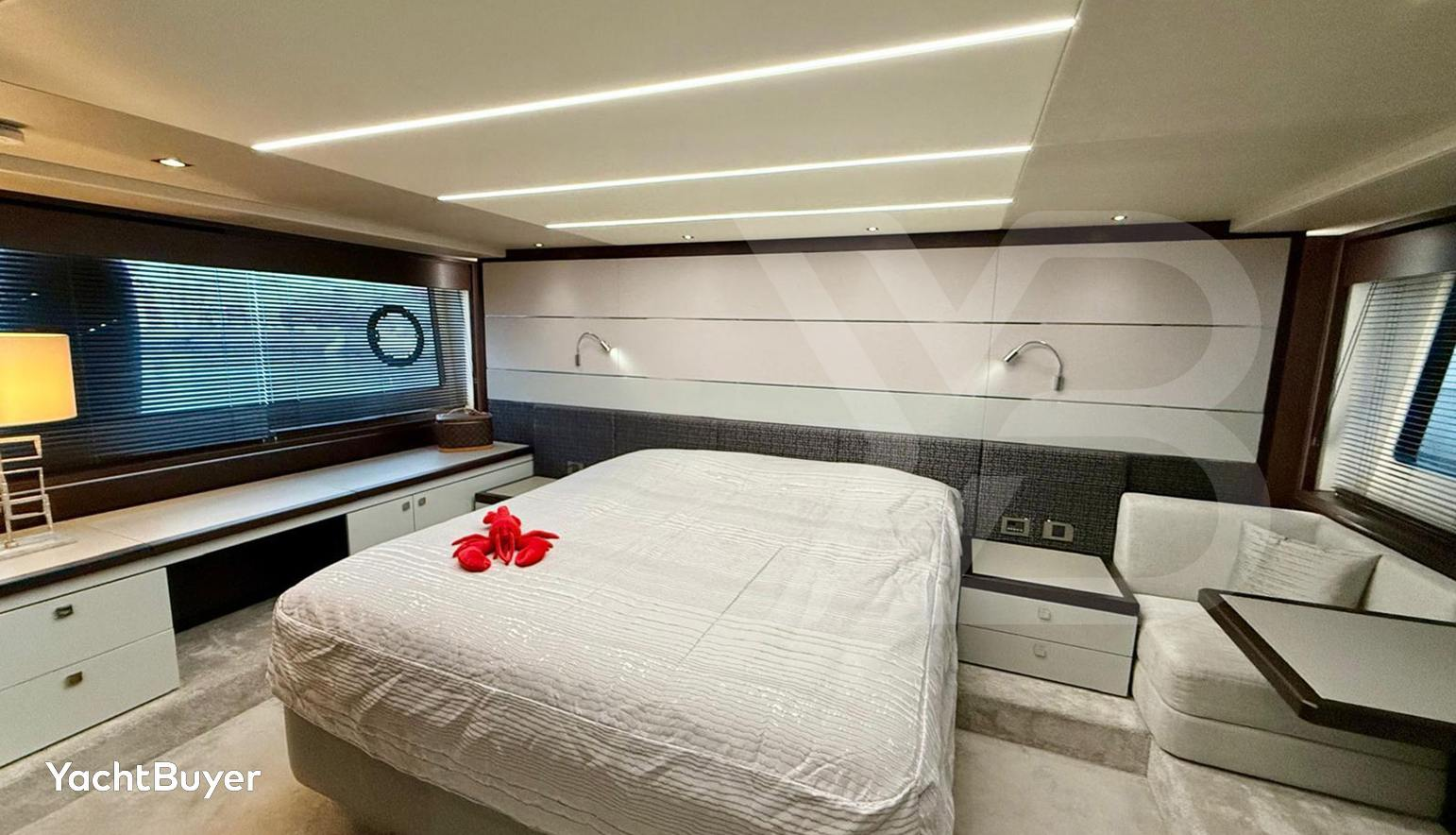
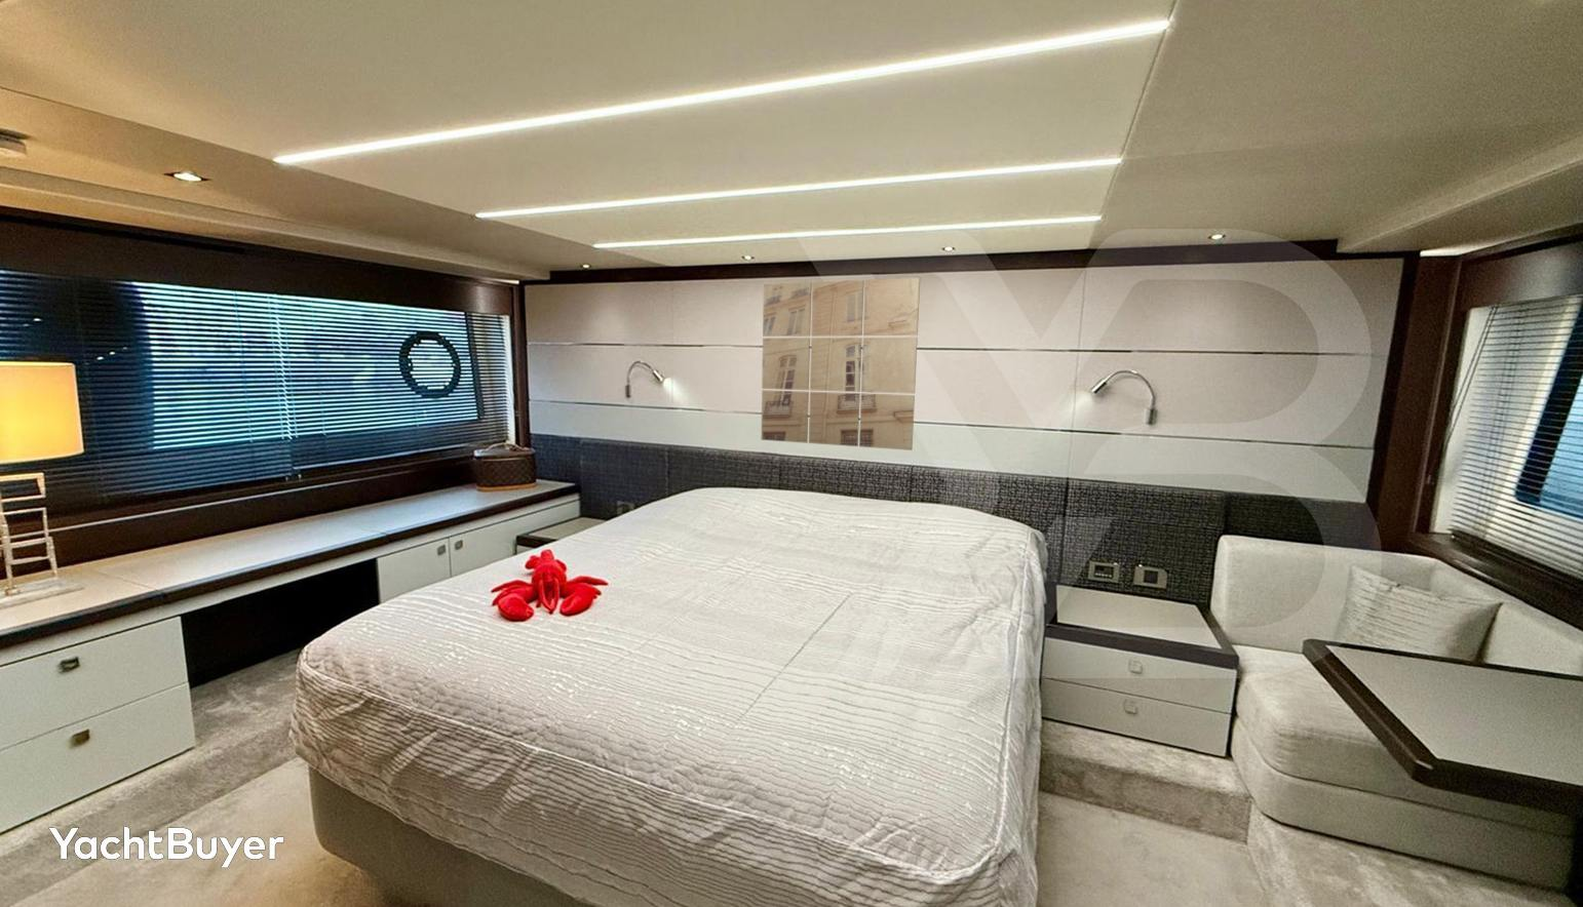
+ wall art (835, 364)
